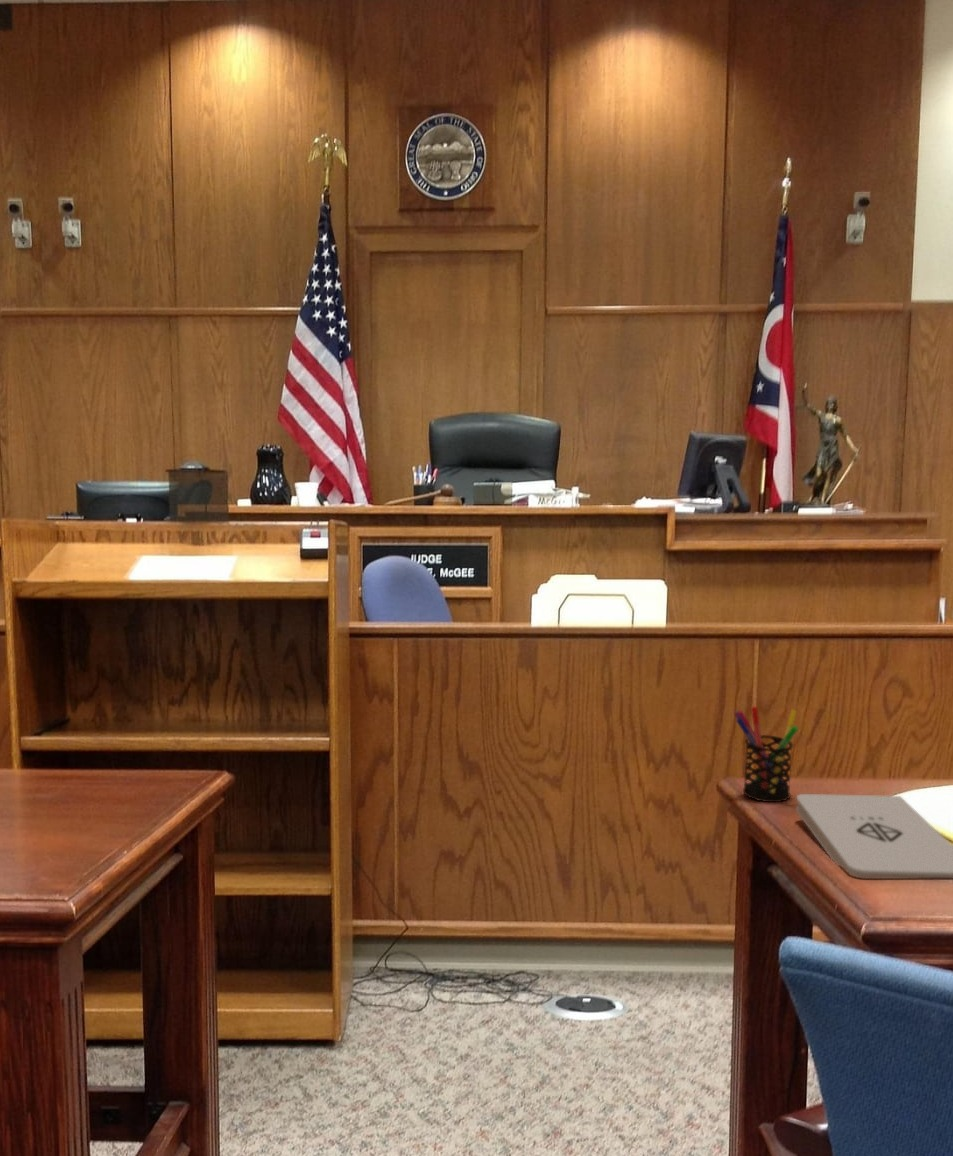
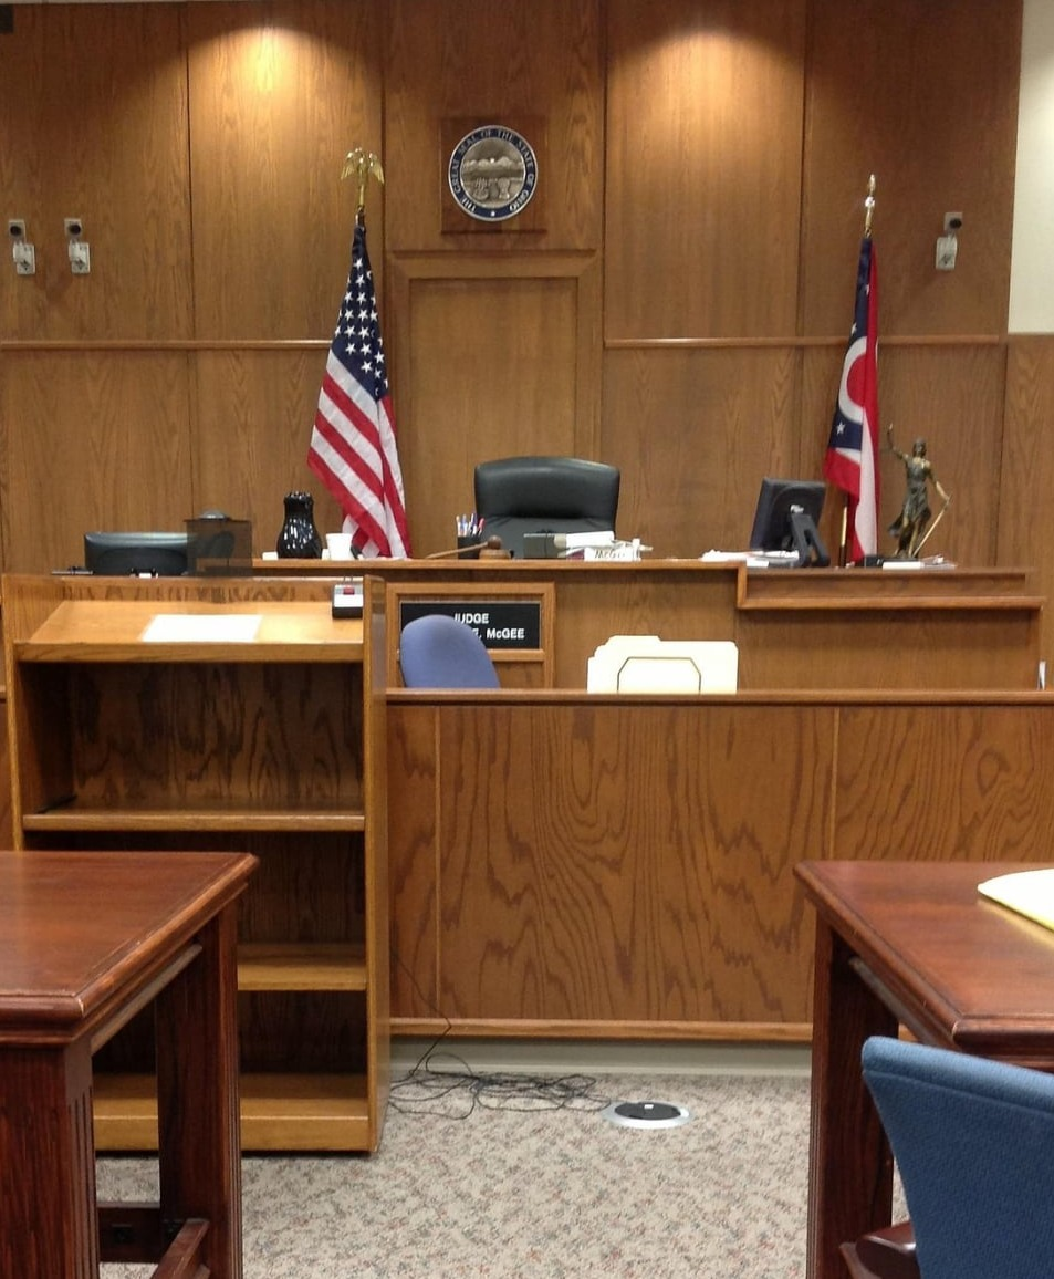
- pen holder (770, 751)
- notepad (878, 836)
